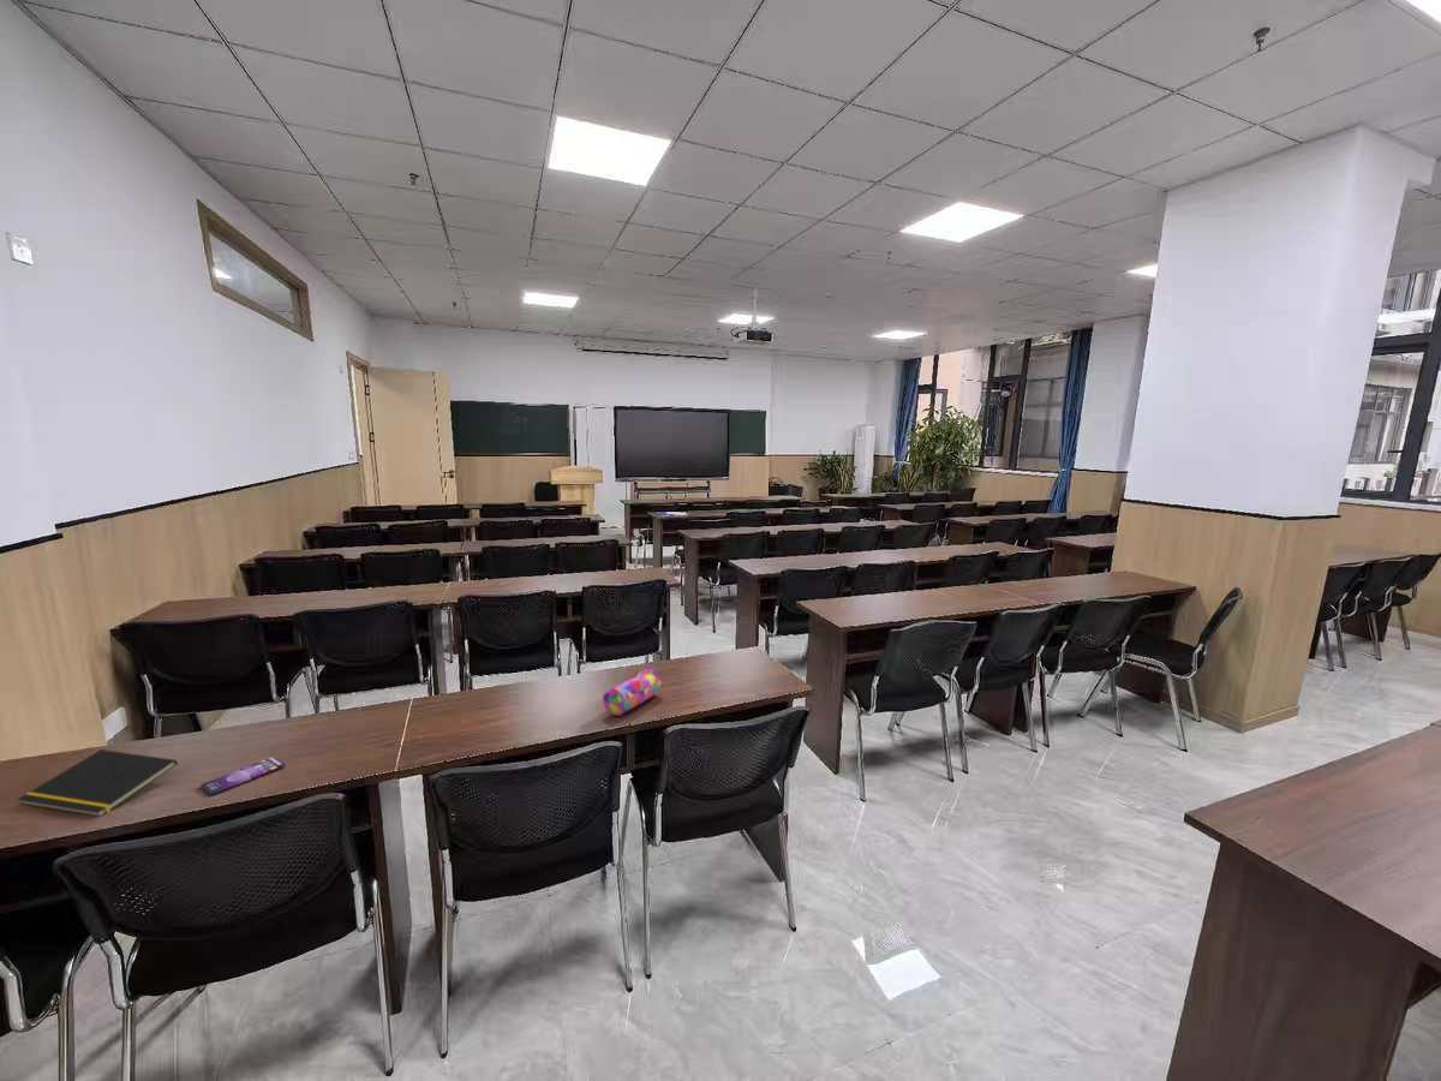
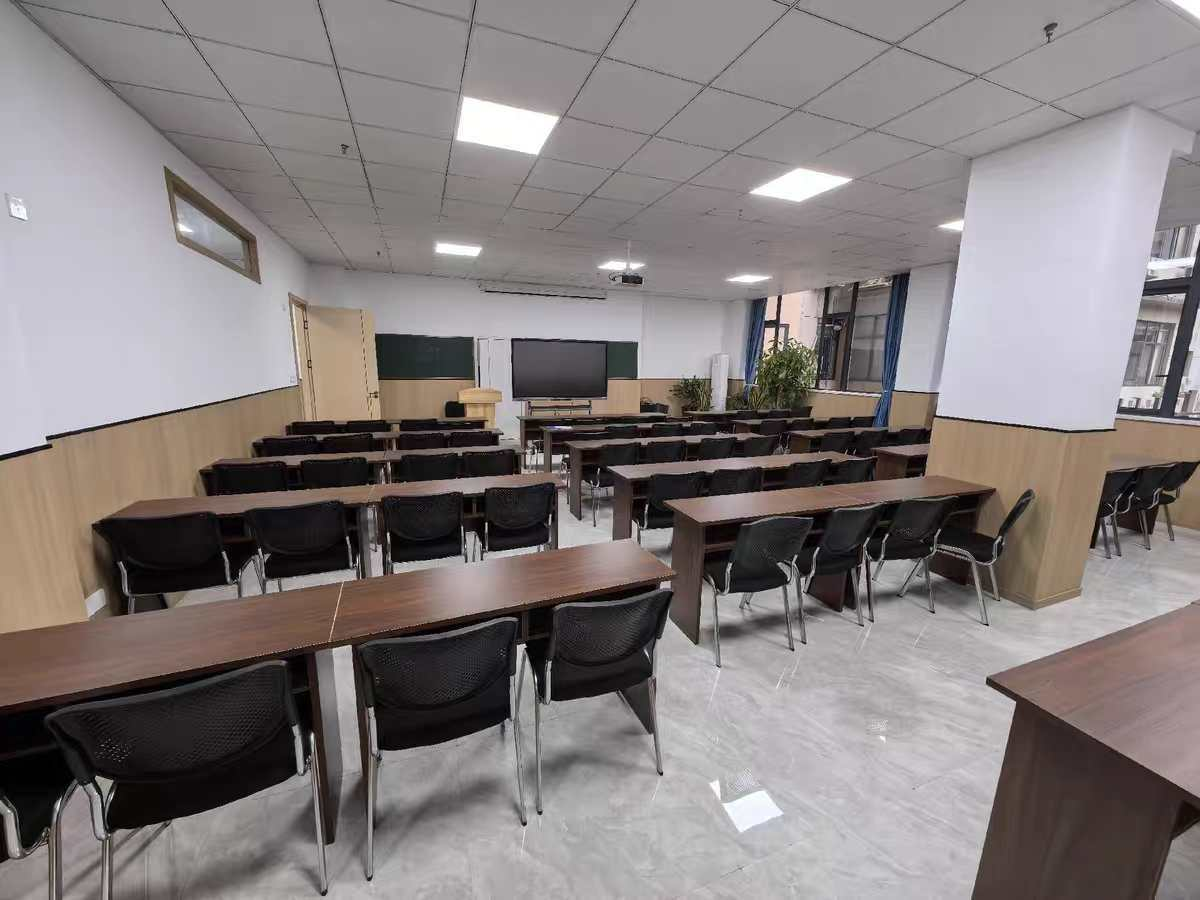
- notepad (101, 781)
- pencil case (633, 689)
- smartphone (244, 775)
